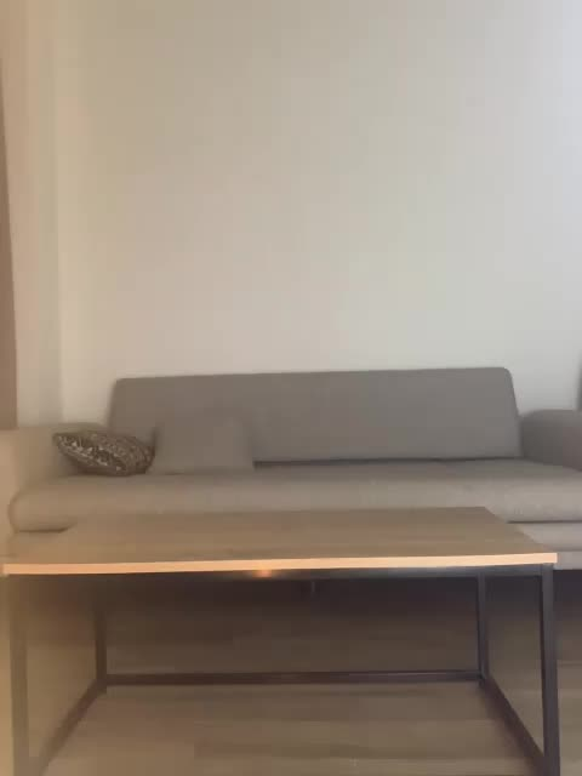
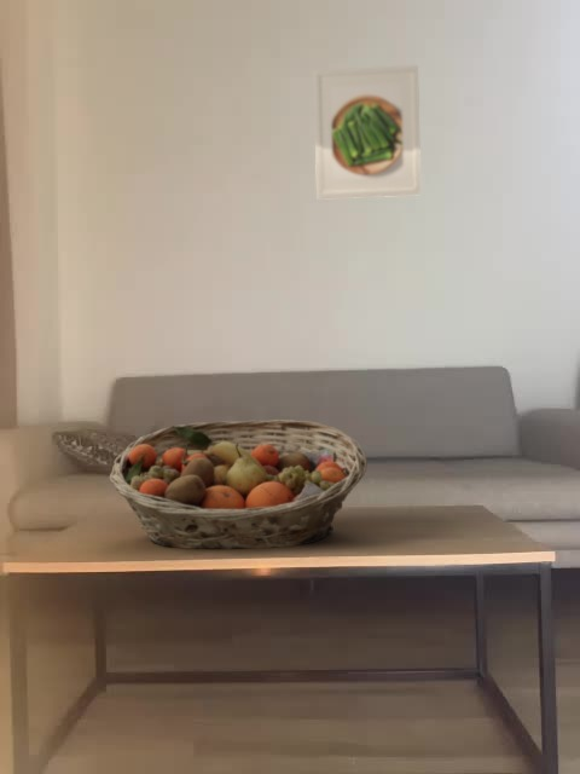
+ fruit basket (239, 479)
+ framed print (366, 132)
